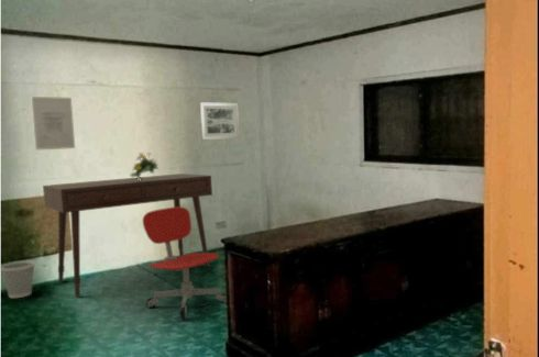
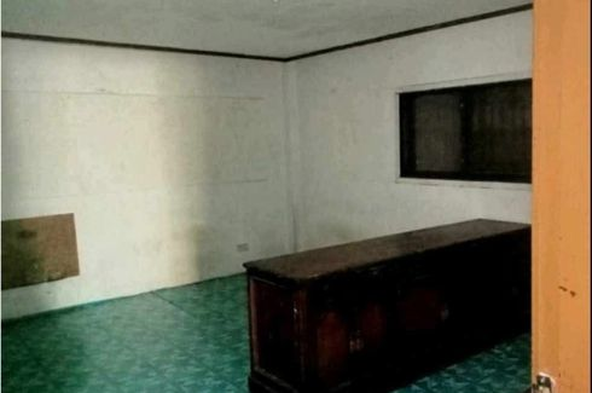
- flowering plant (145, 166)
- wall art (53, 123)
- wastebasket (19, 279)
- office chair (183, 257)
- desk (130, 204)
- wall art (220, 121)
